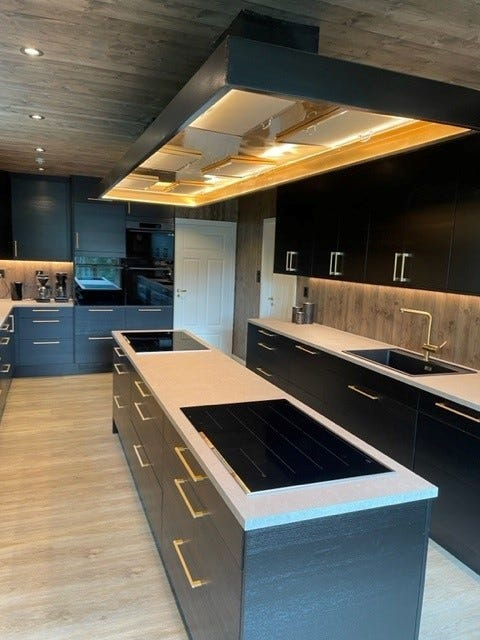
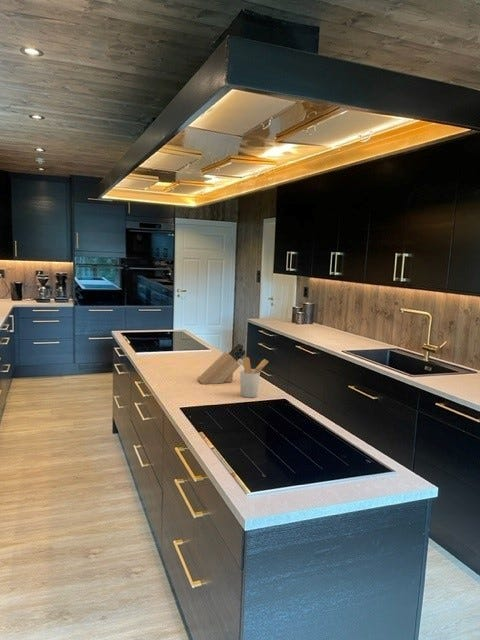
+ knife block (222, 362)
+ utensil holder (254, 376)
